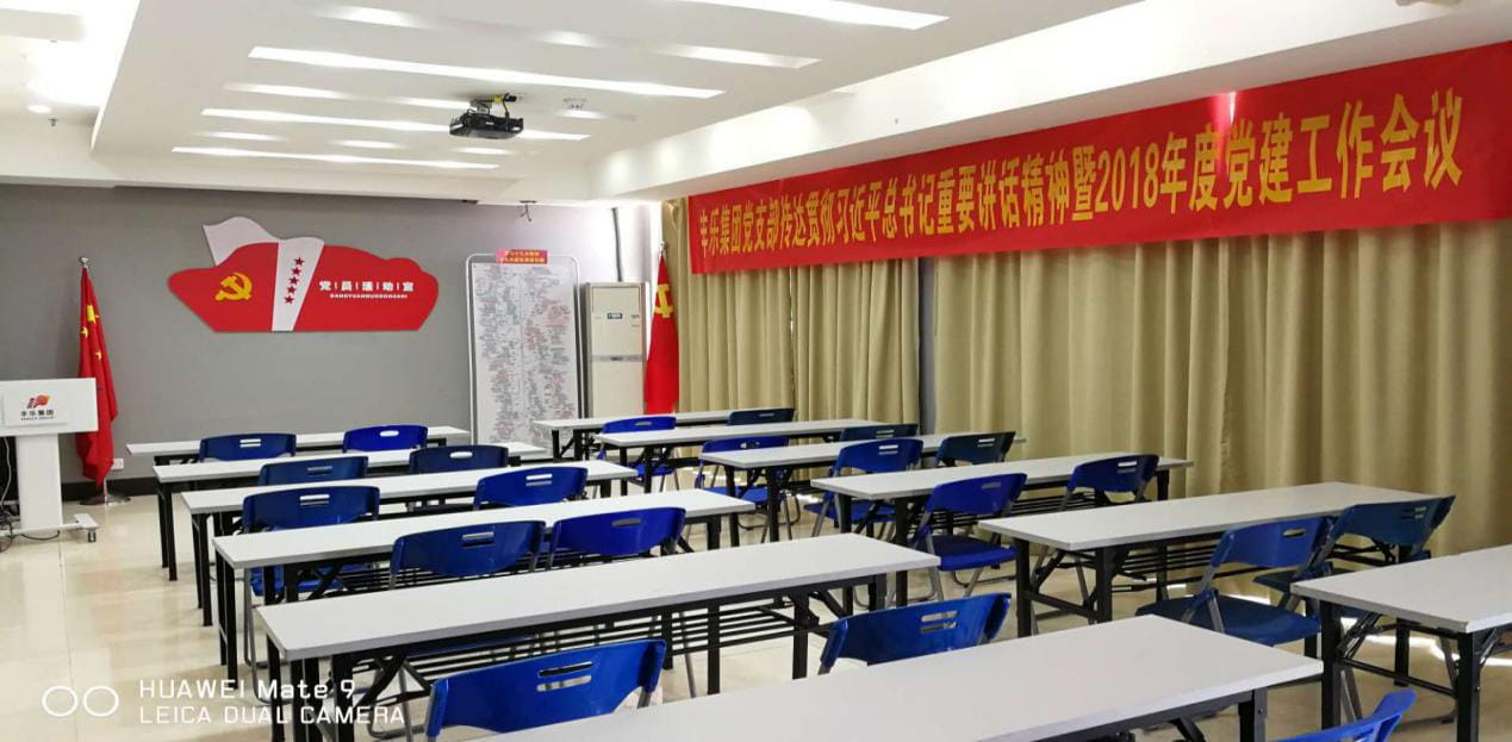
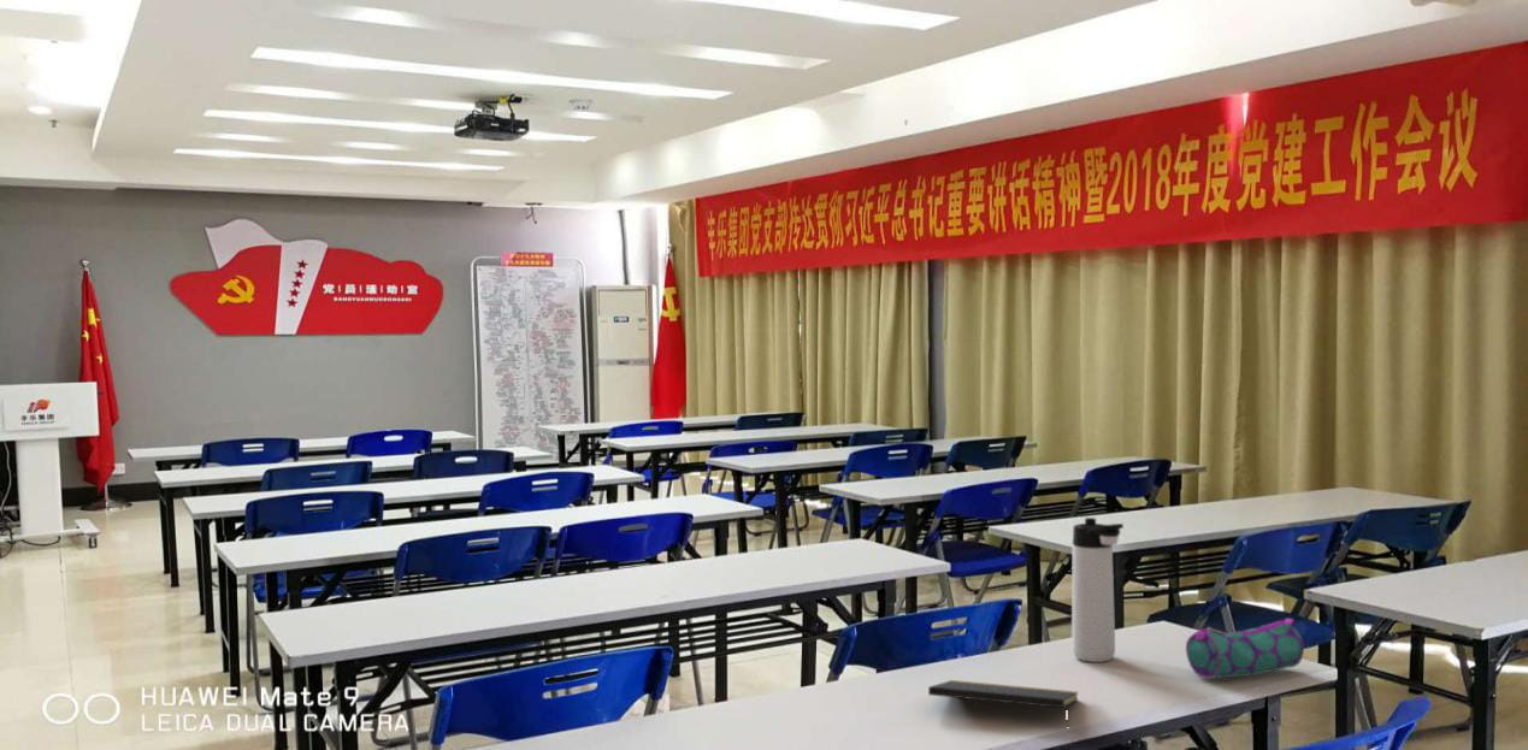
+ pencil case (1245, 648)
+ thermos bottle (1098, 590)
+ notepad (1004, 693)
